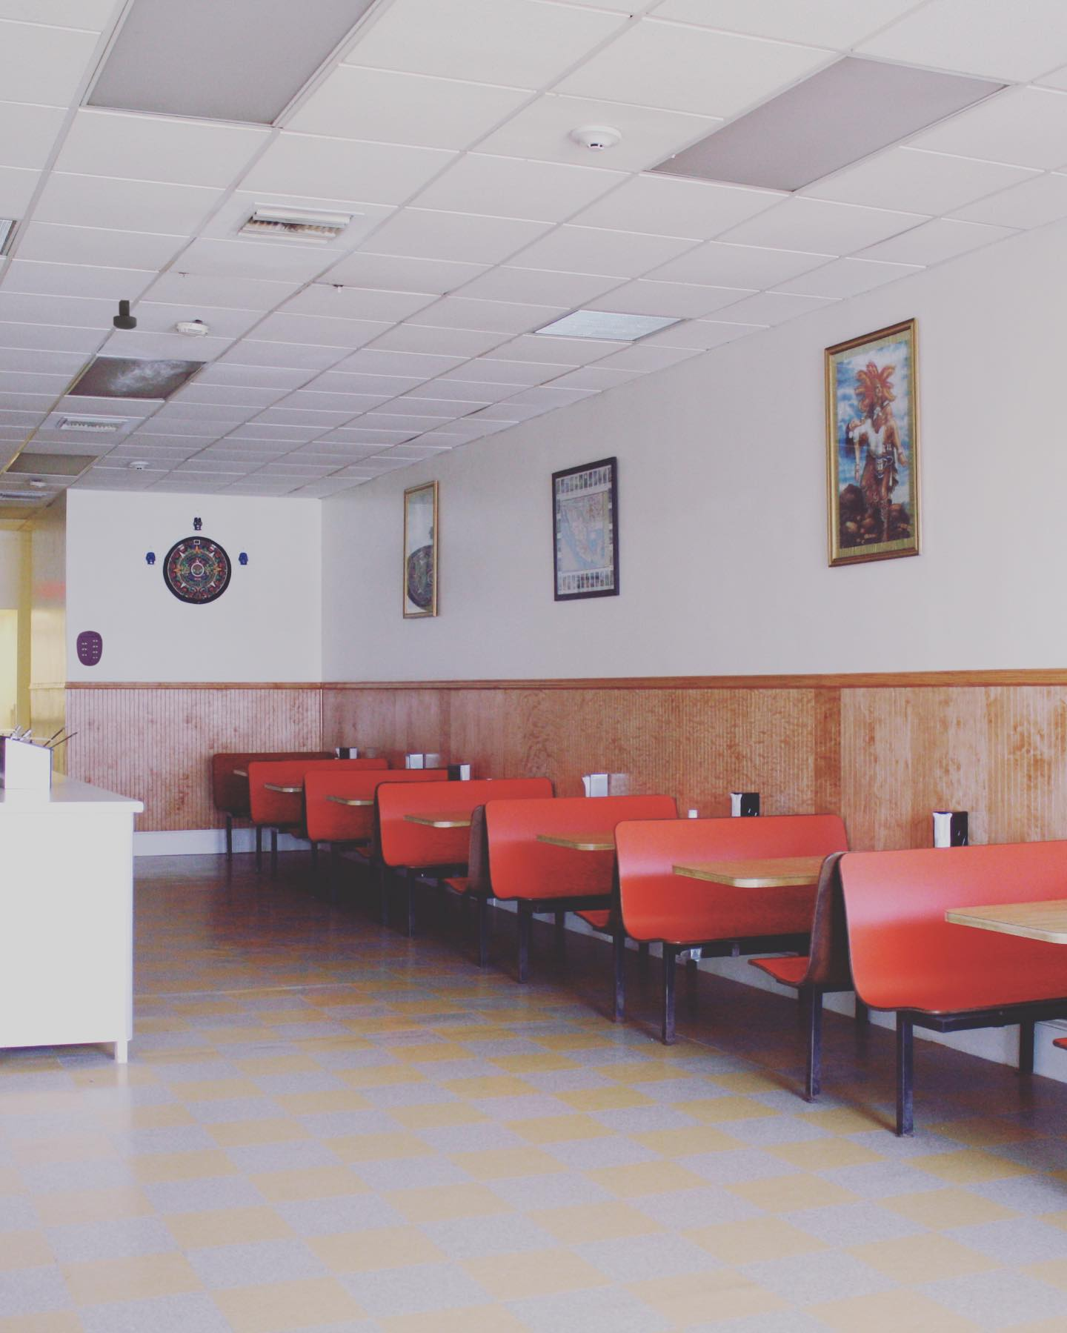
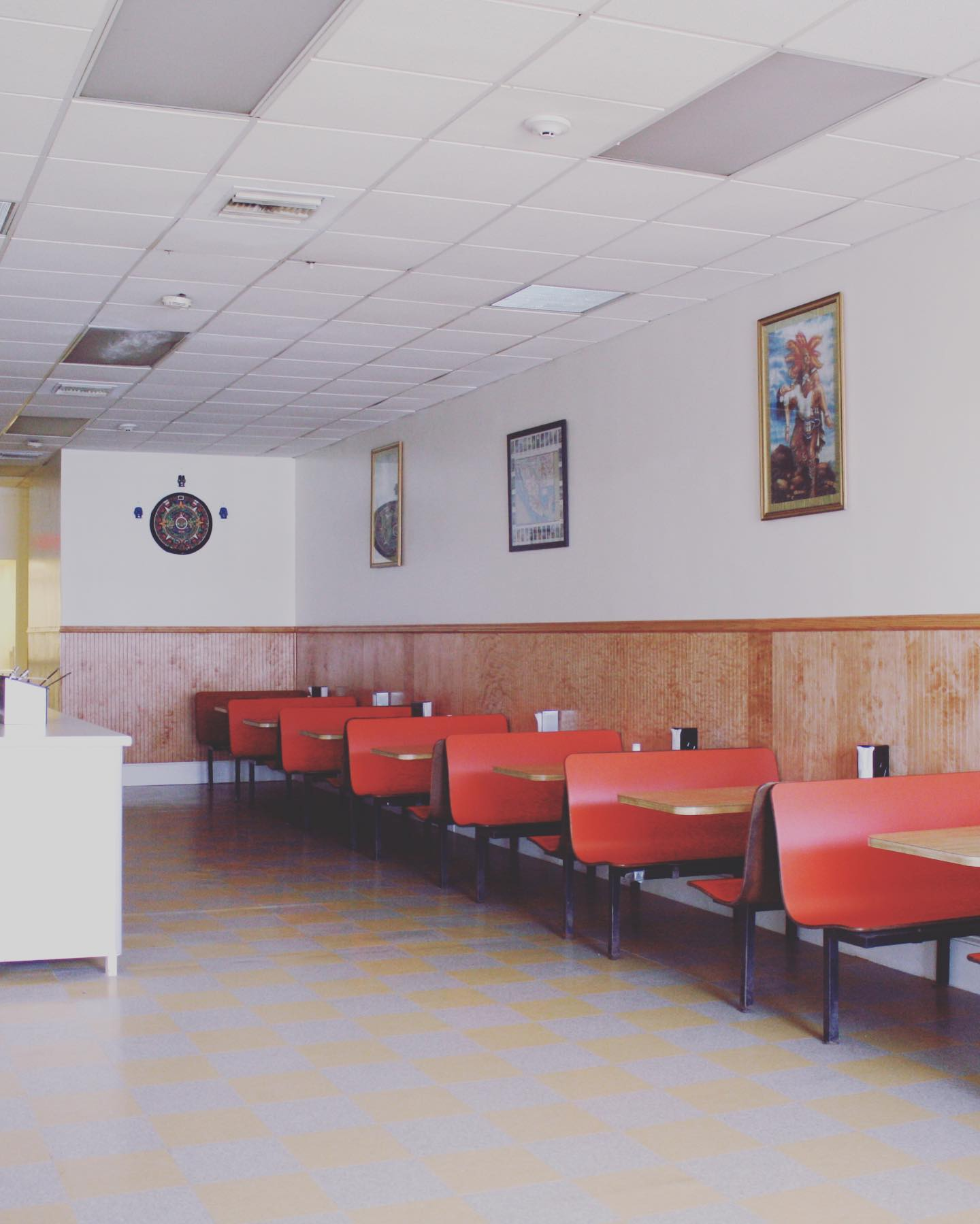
- security camera (124, 314)
- decorative mask (89, 648)
